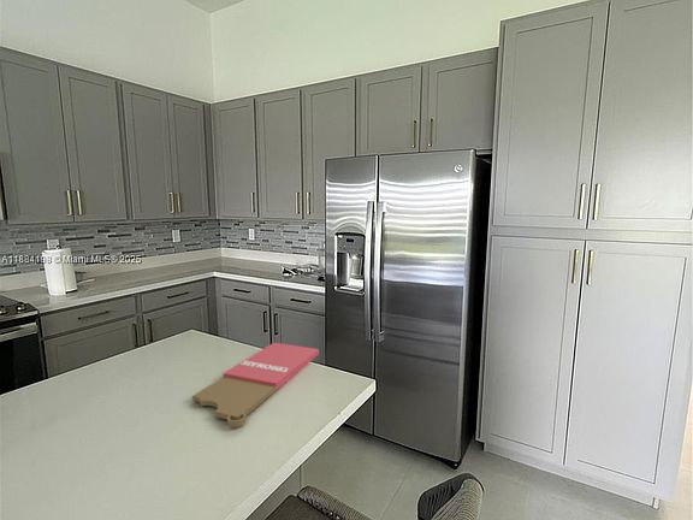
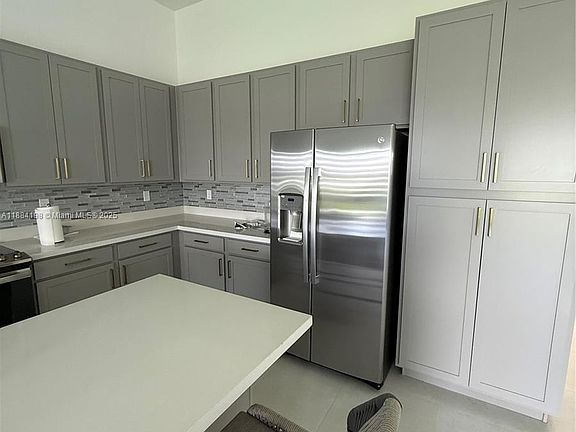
- cutting board (260, 374)
